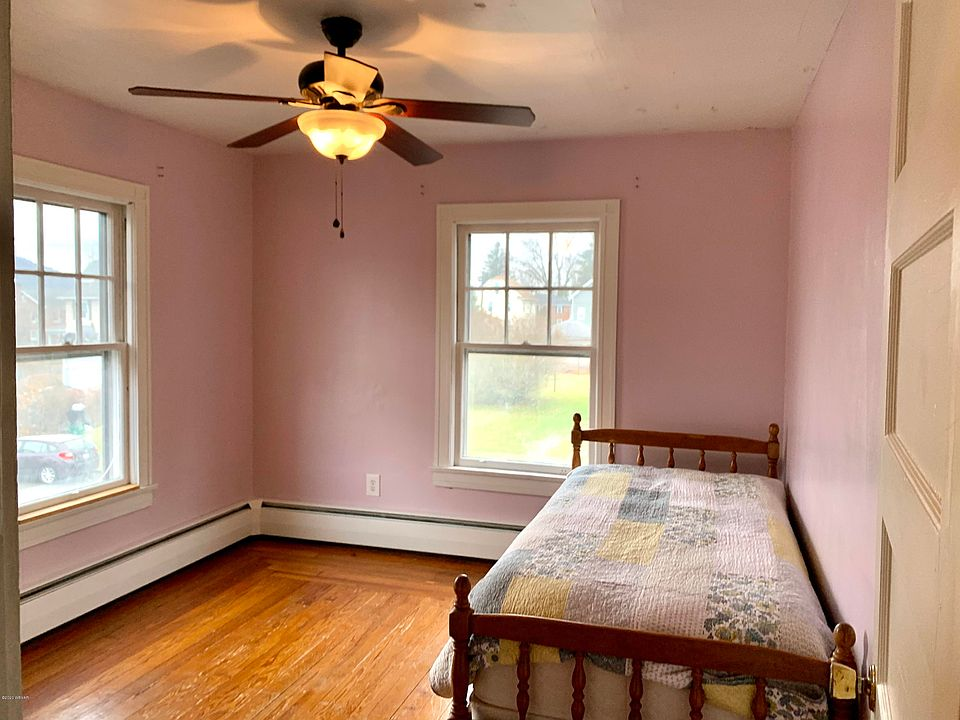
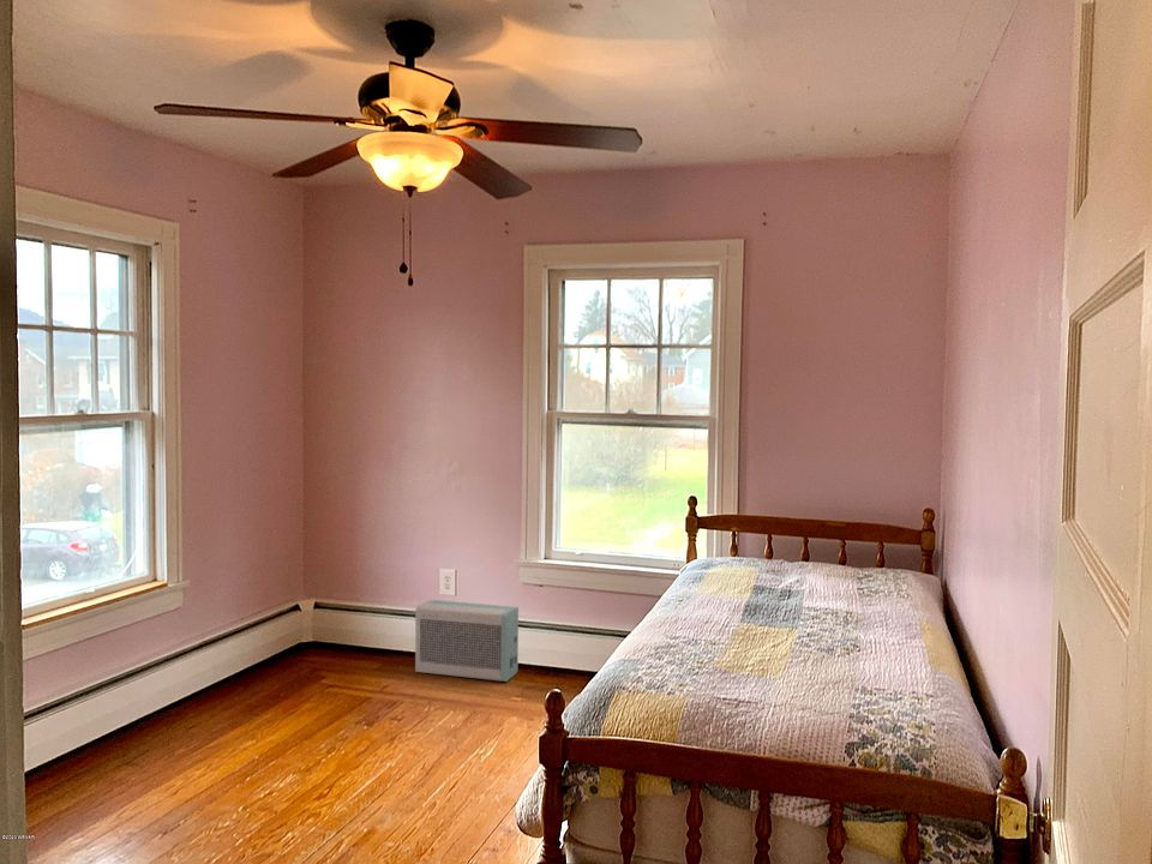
+ air purifier (467, 638)
